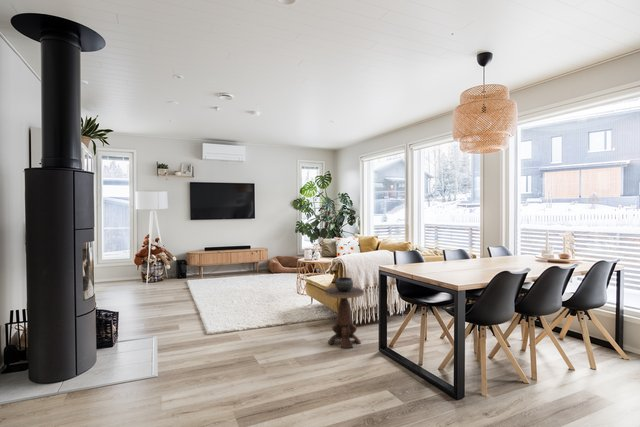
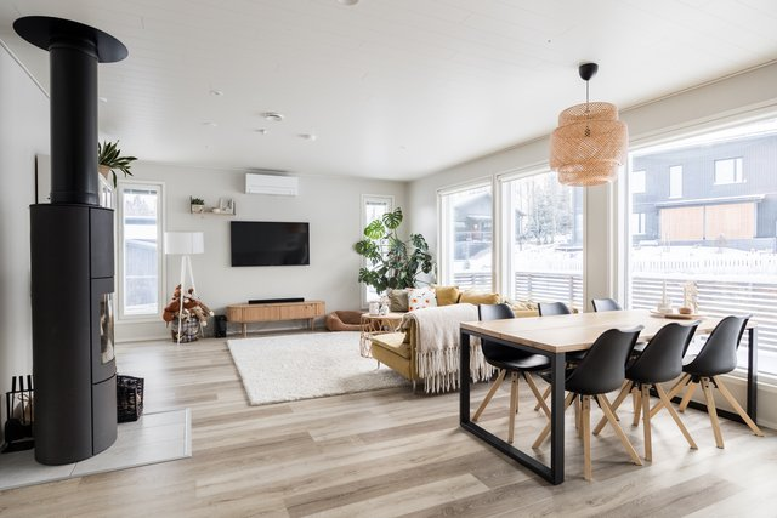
- side table (344, 310)
